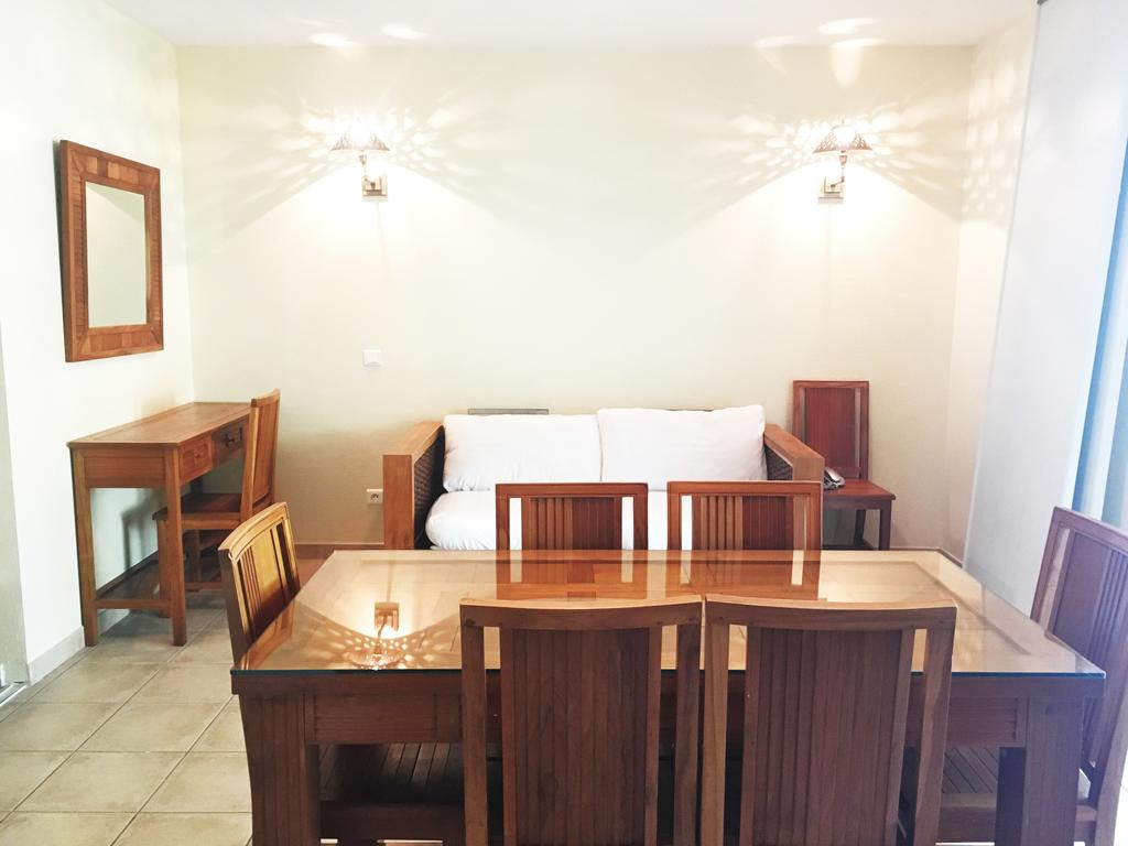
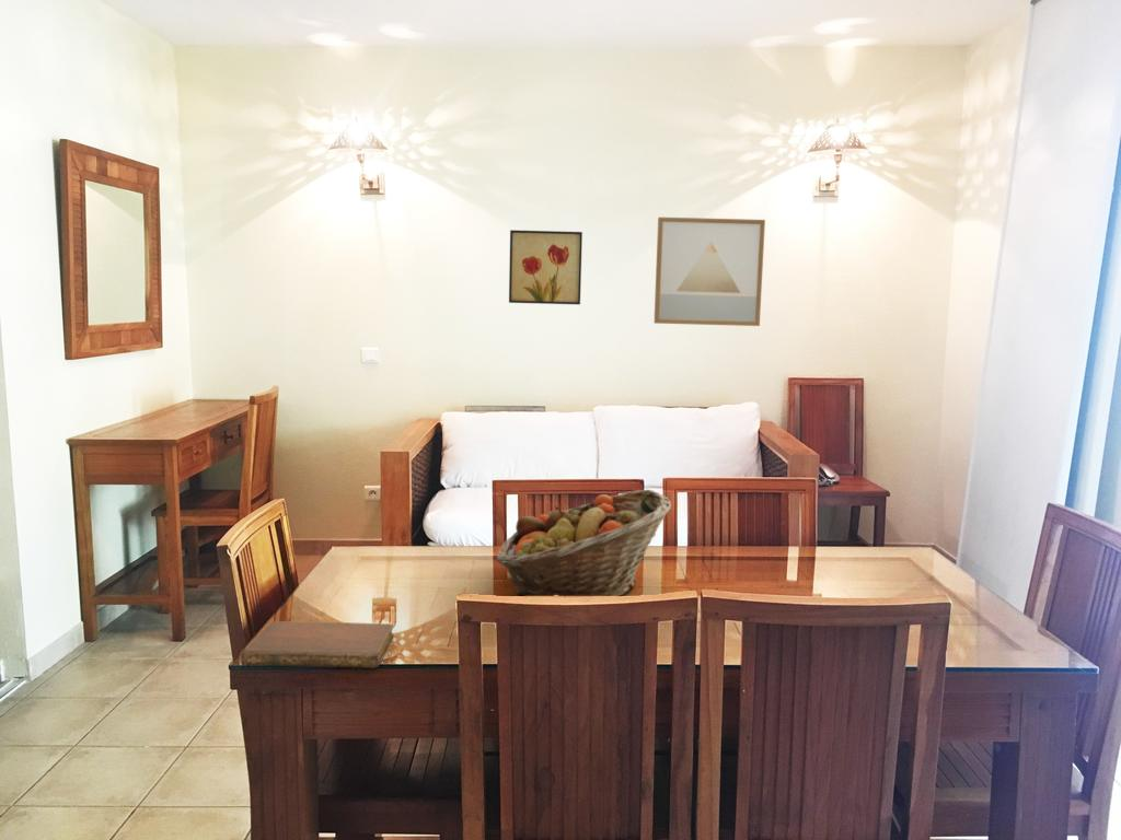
+ notebook (321, 643)
+ wall art (545, 267)
+ fruit basket (583, 540)
+ wall art (708, 271)
